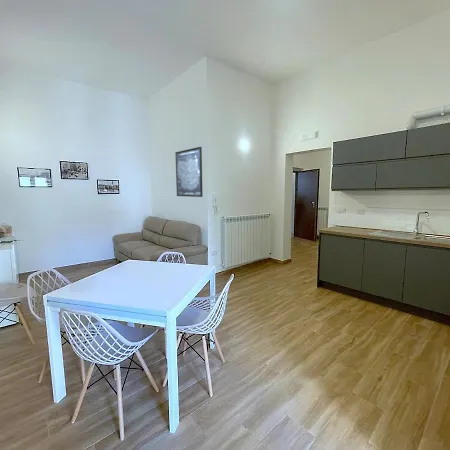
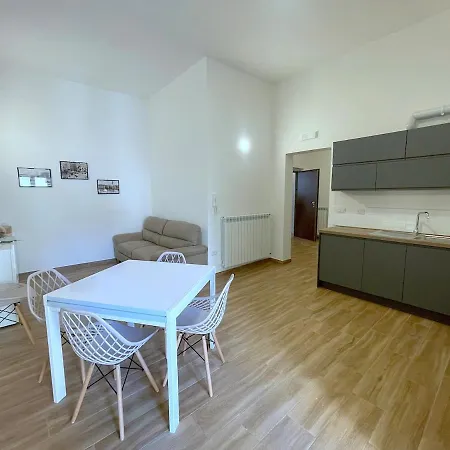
- wall art (188, 173)
